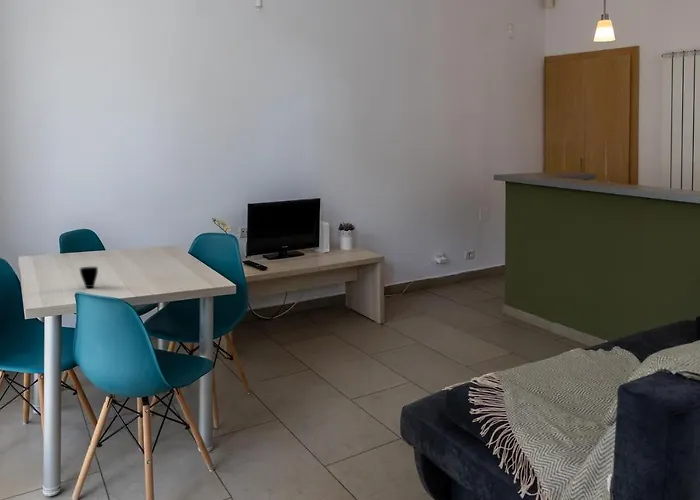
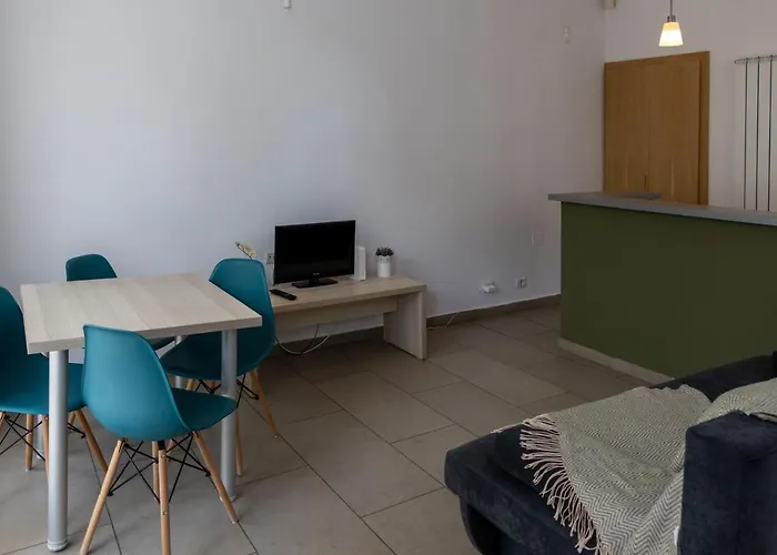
- cup (89, 276)
